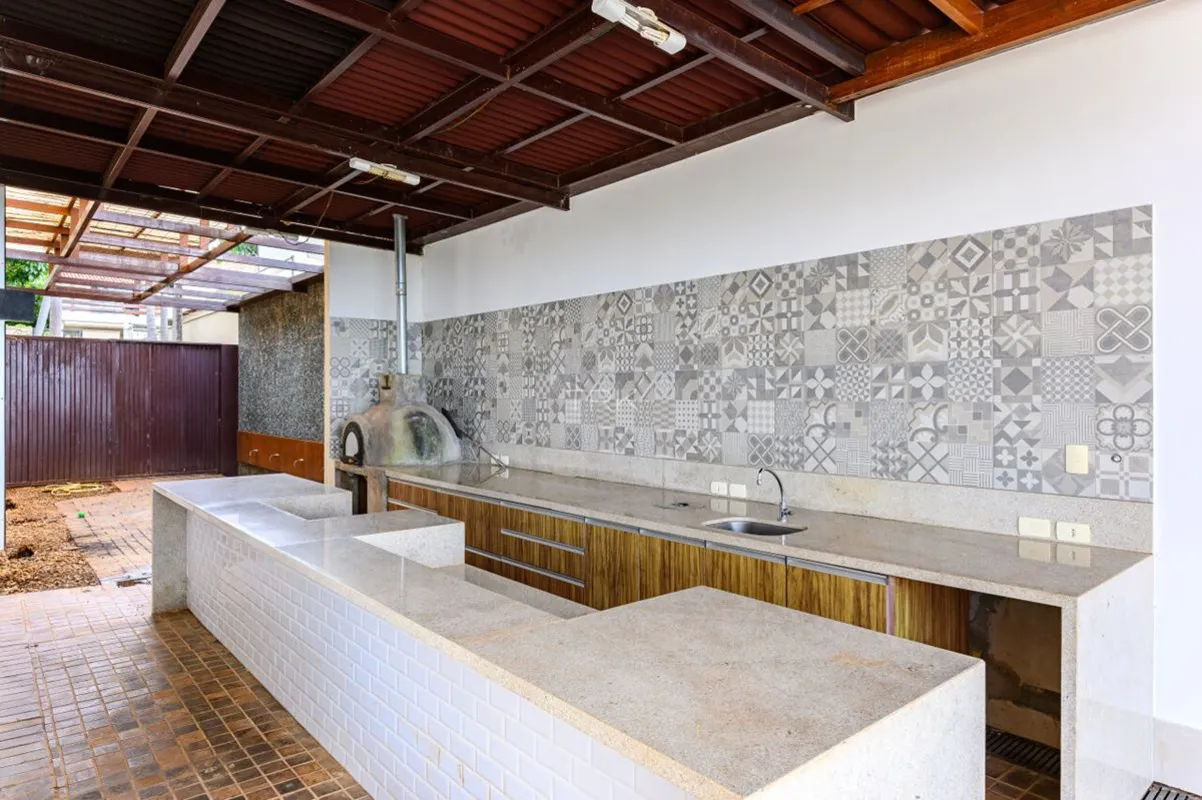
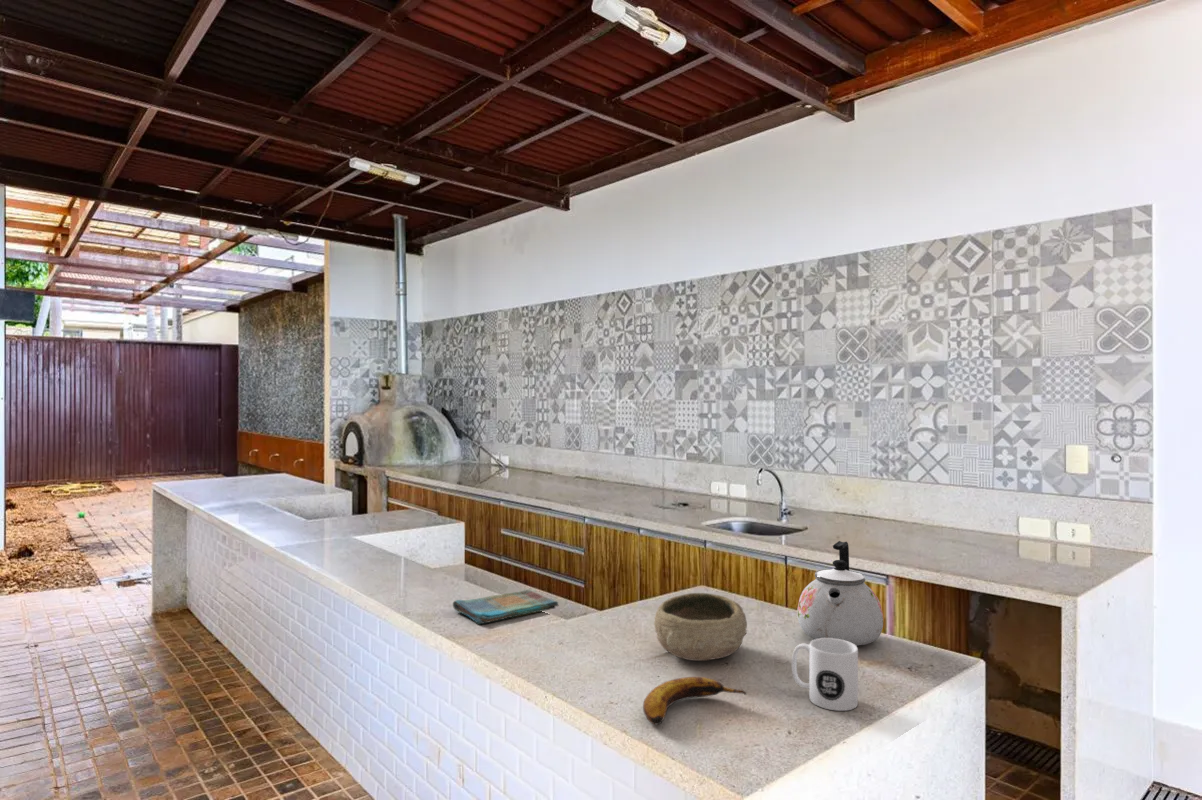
+ banana (685, 698)
+ kettle (839, 590)
+ dish towel (505, 604)
+ bowl (700, 627)
+ mug (823, 670)
